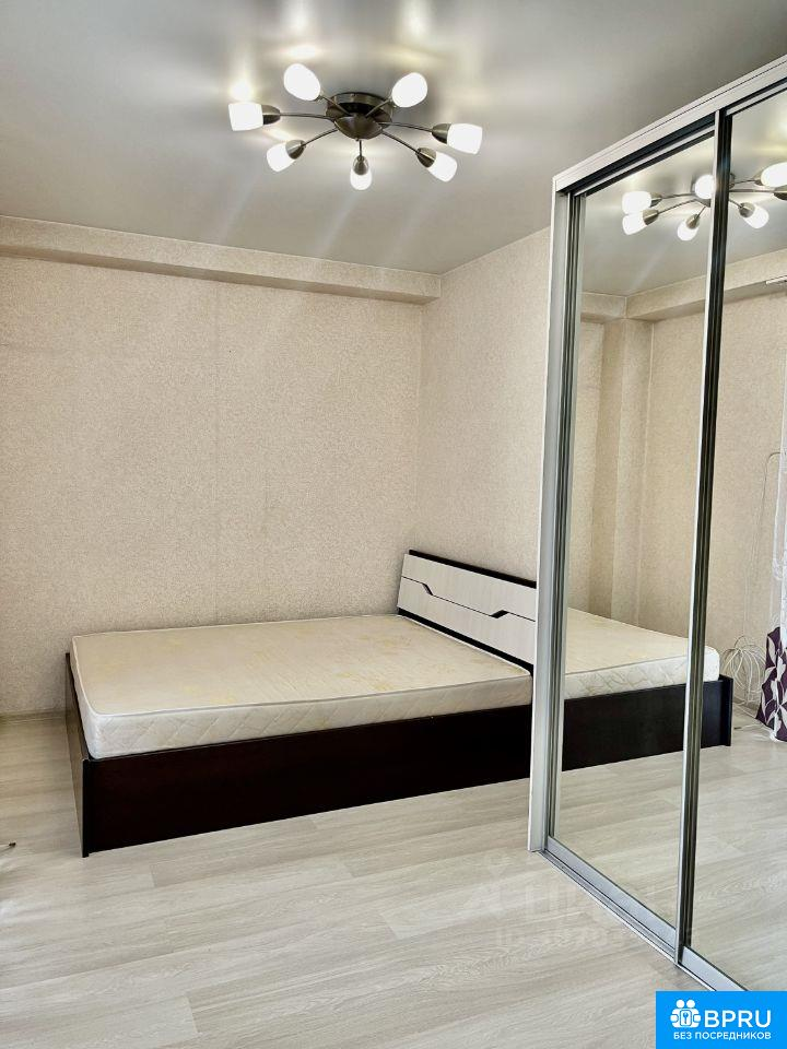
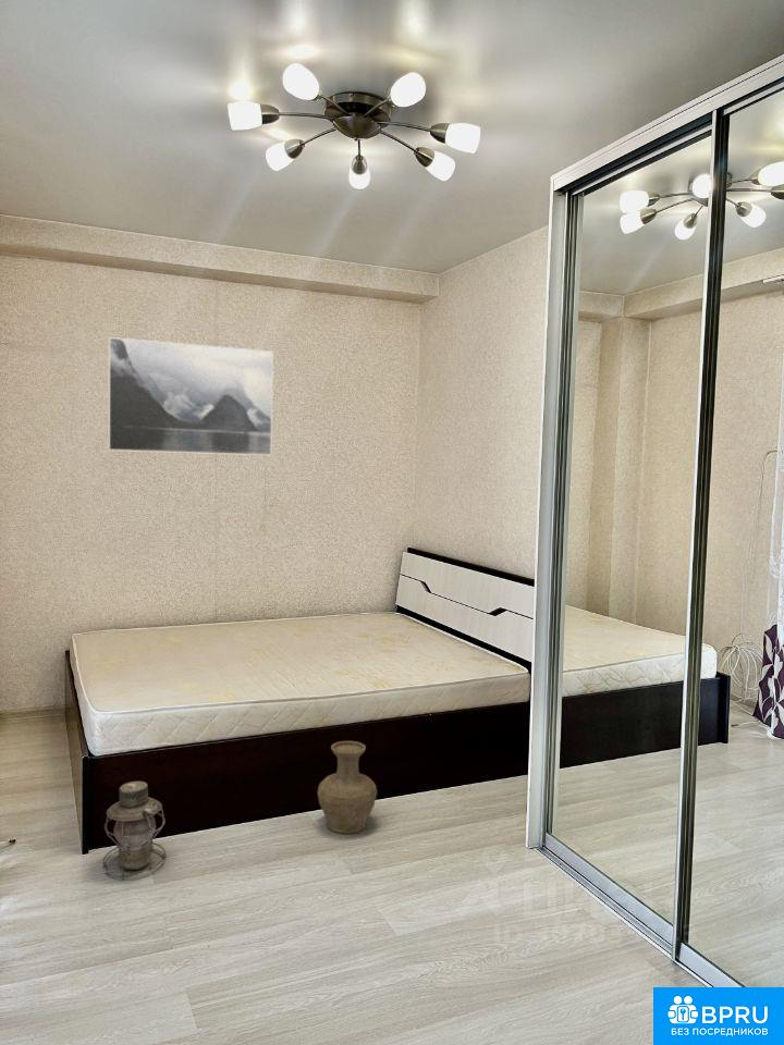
+ lantern (135, 825)
+ vase (347, 786)
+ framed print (193, 398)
